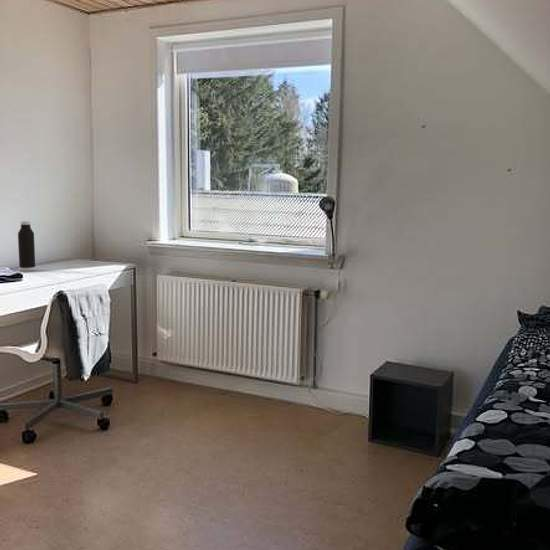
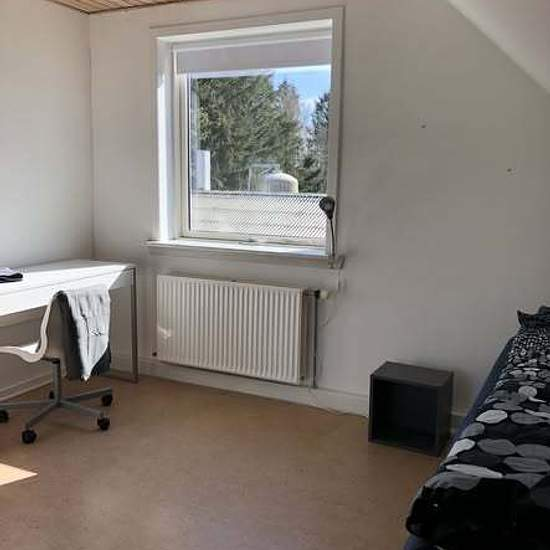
- water bottle (26, 245)
